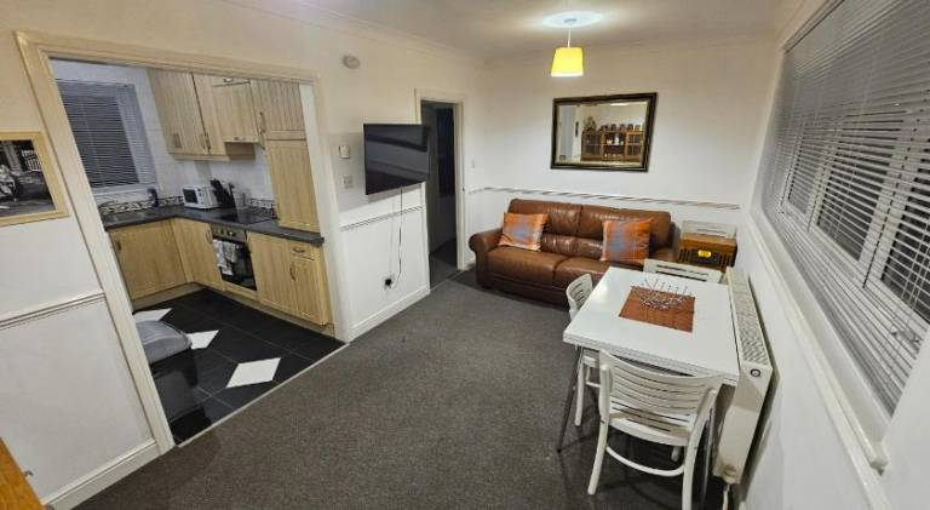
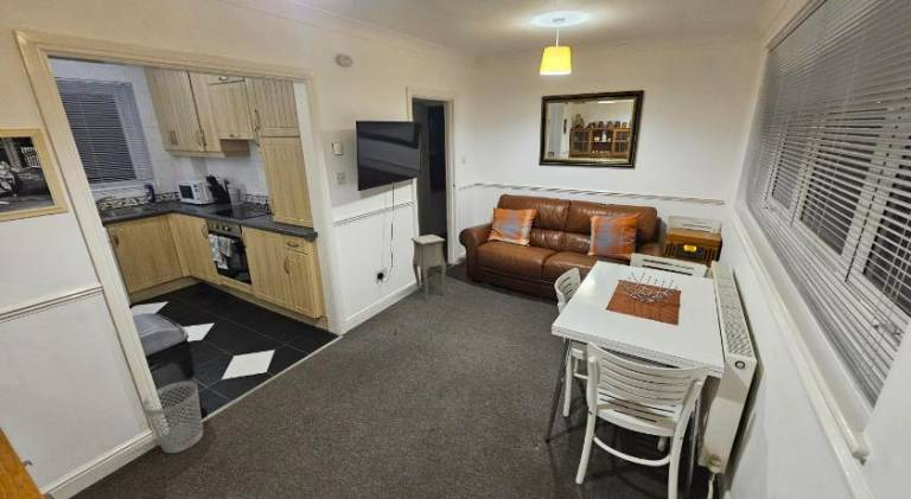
+ wastebasket (176, 417)
+ side table (428, 266)
